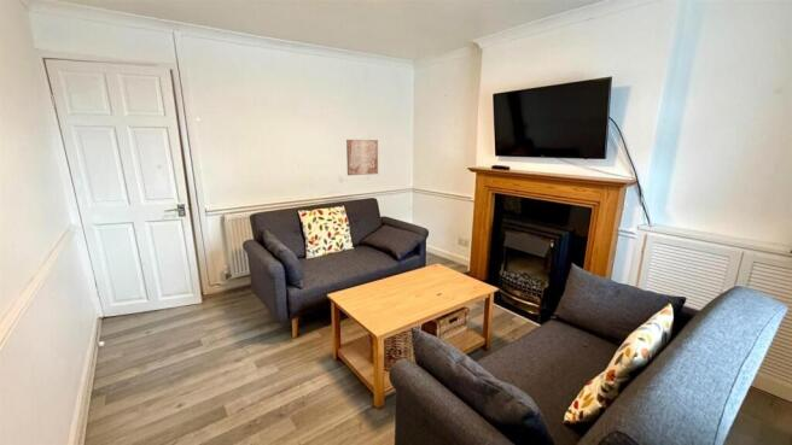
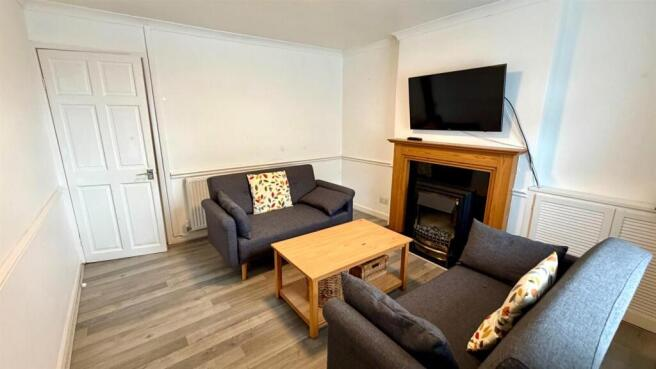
- wall art (362, 157)
